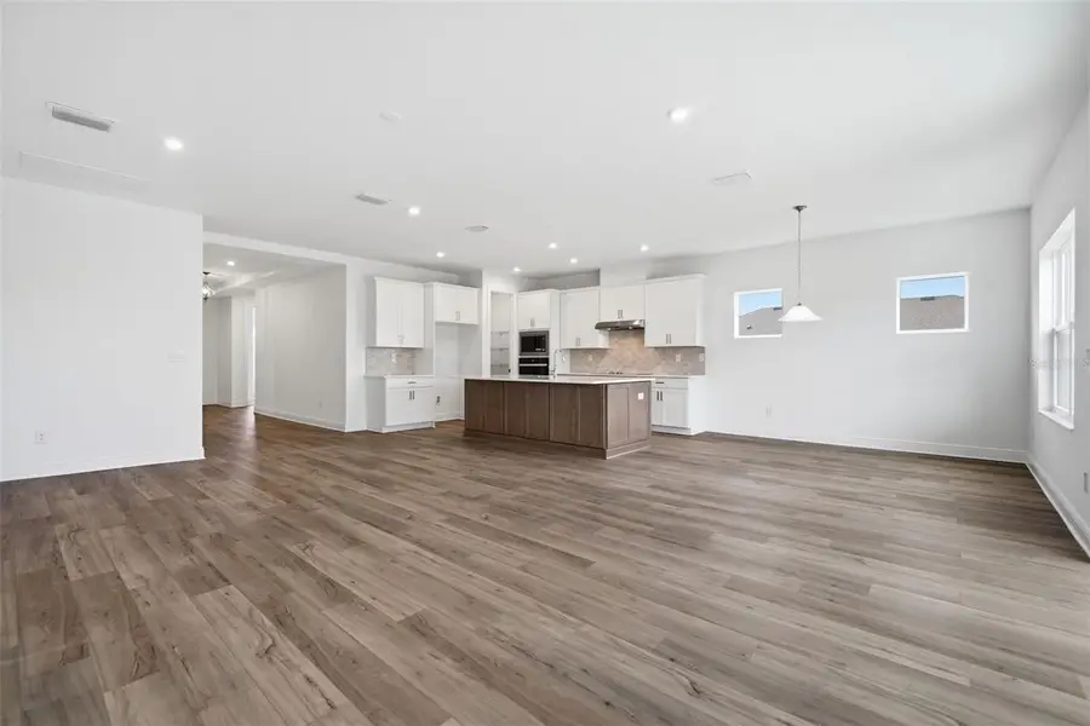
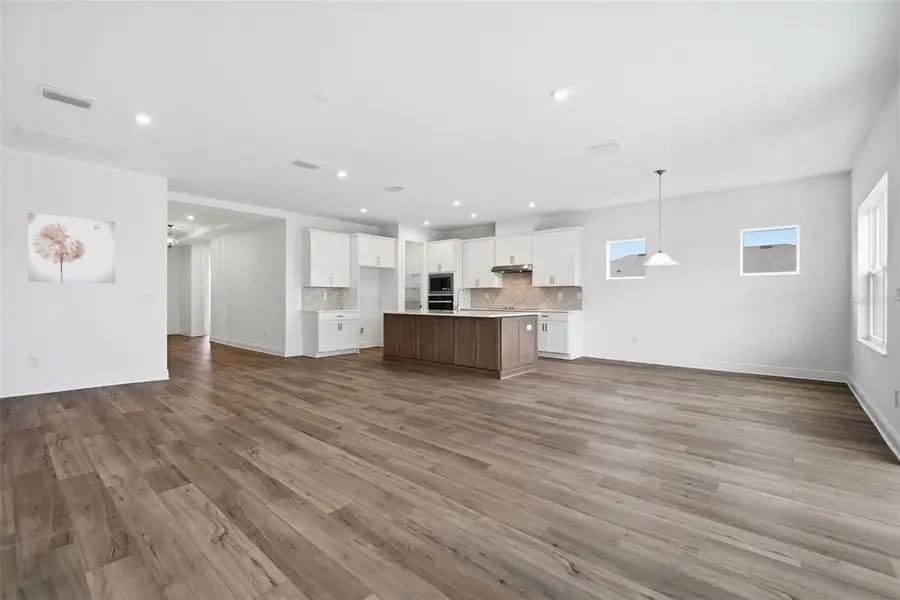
+ wall art (74, 250)
